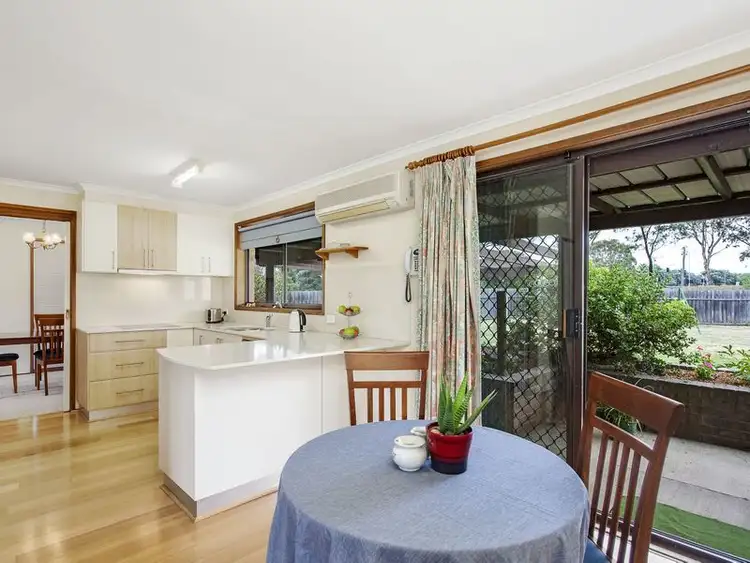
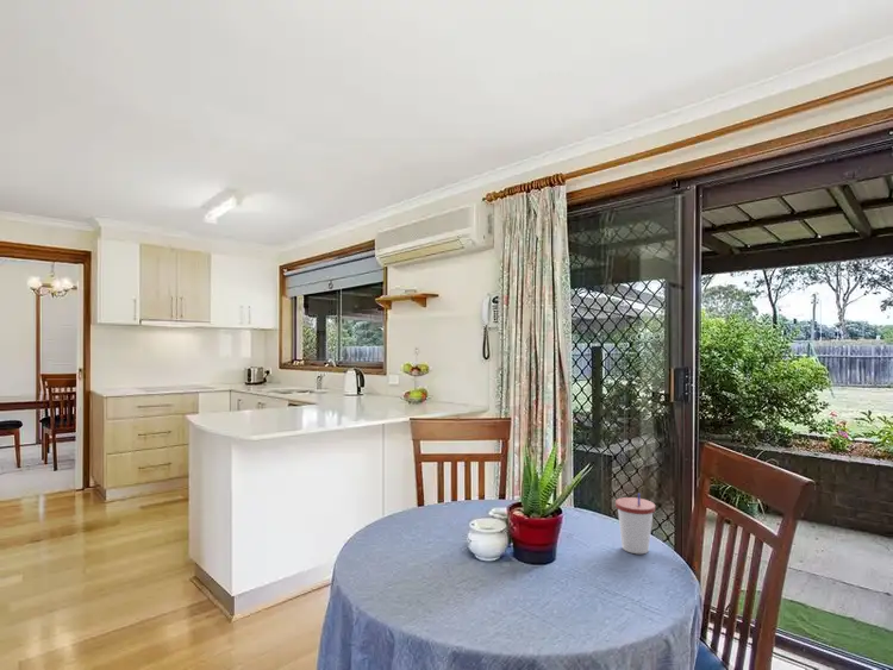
+ cup (635, 520)
